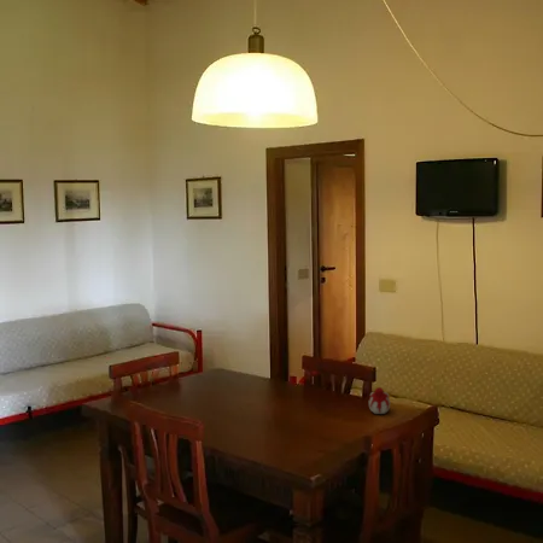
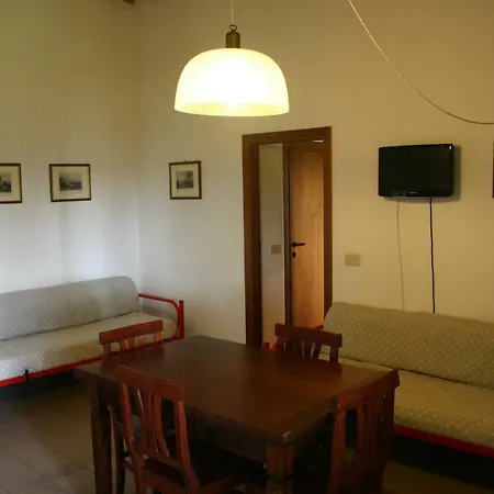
- candle (379, 398)
